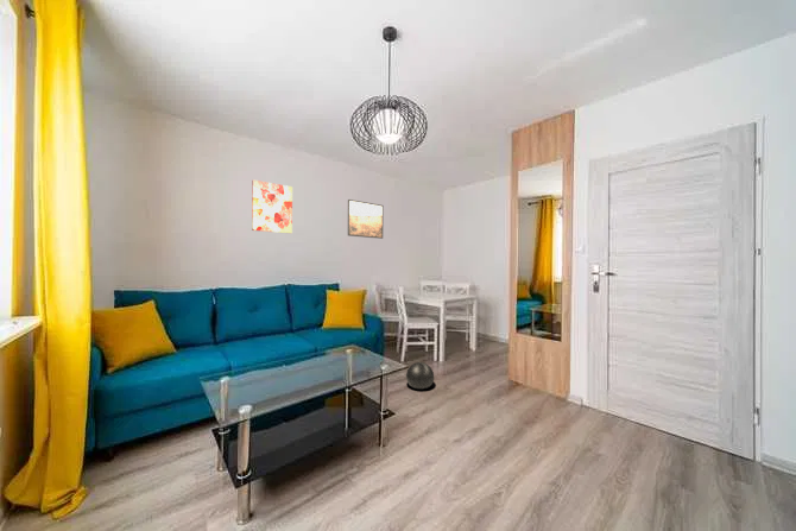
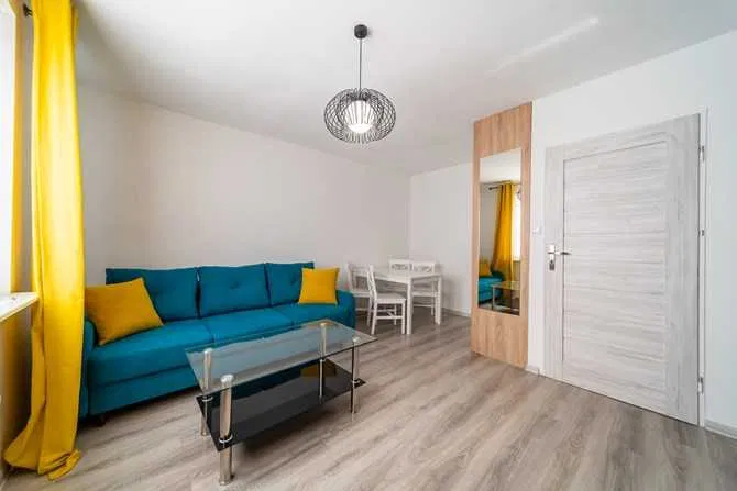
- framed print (366, 220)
- wall art (272, 207)
- decorative ball (419, 374)
